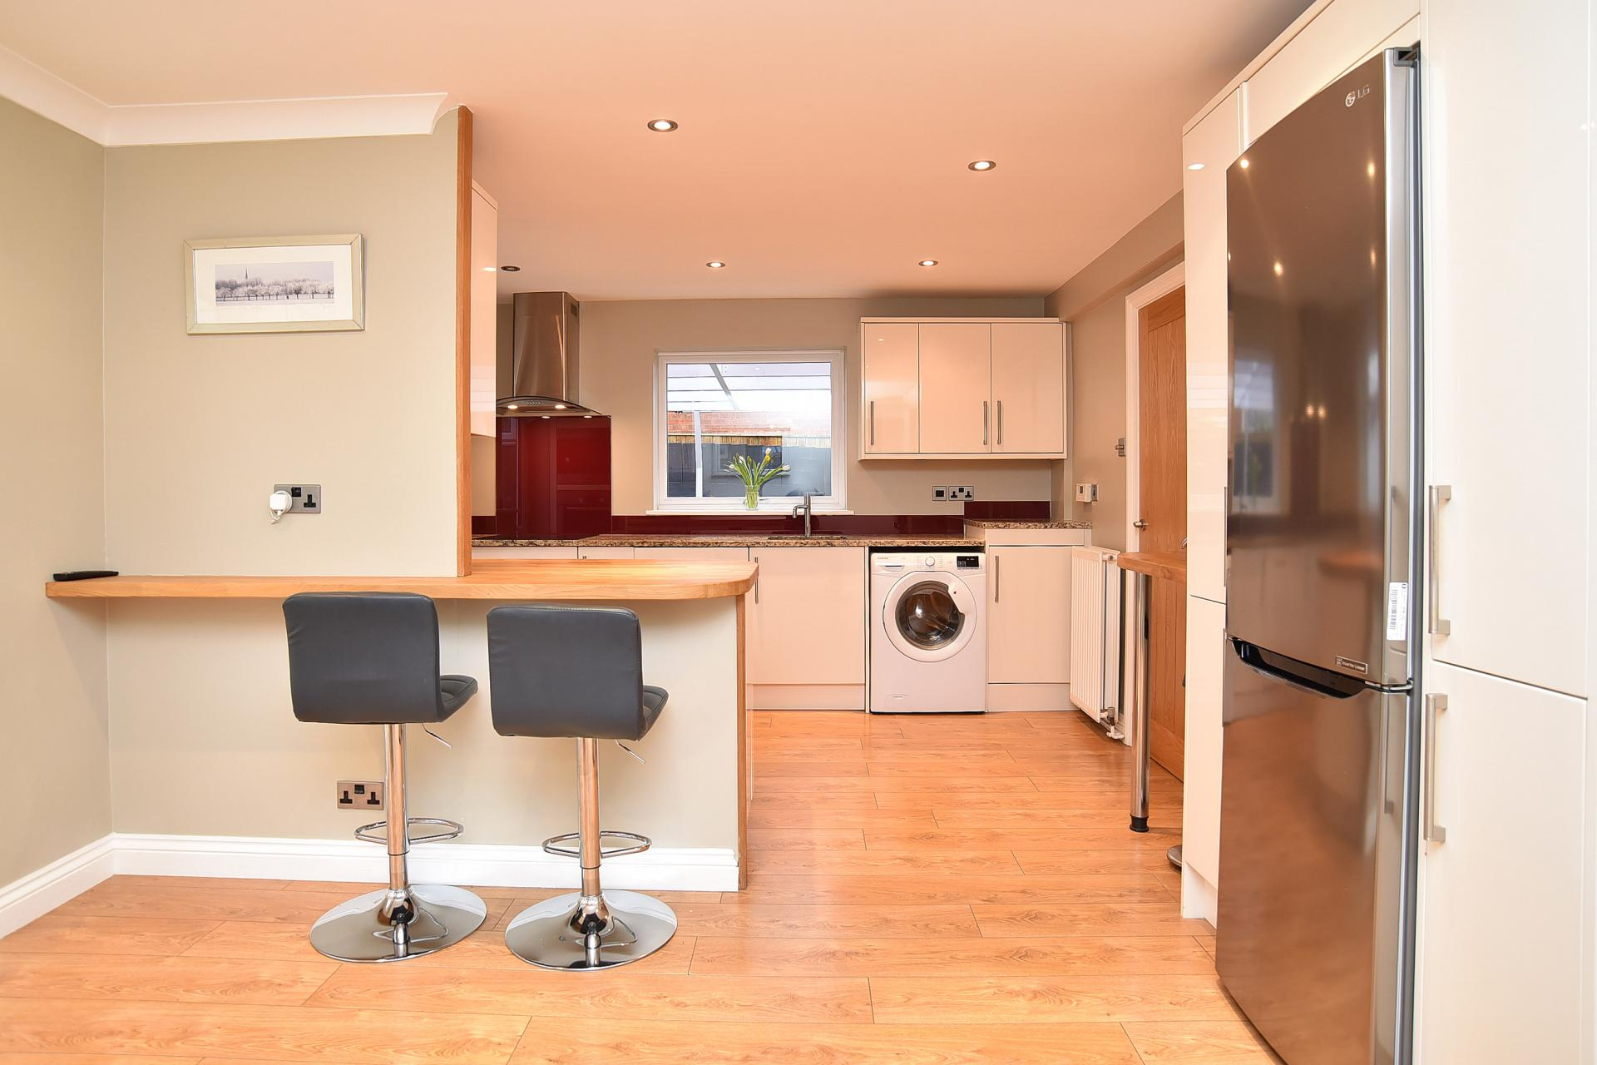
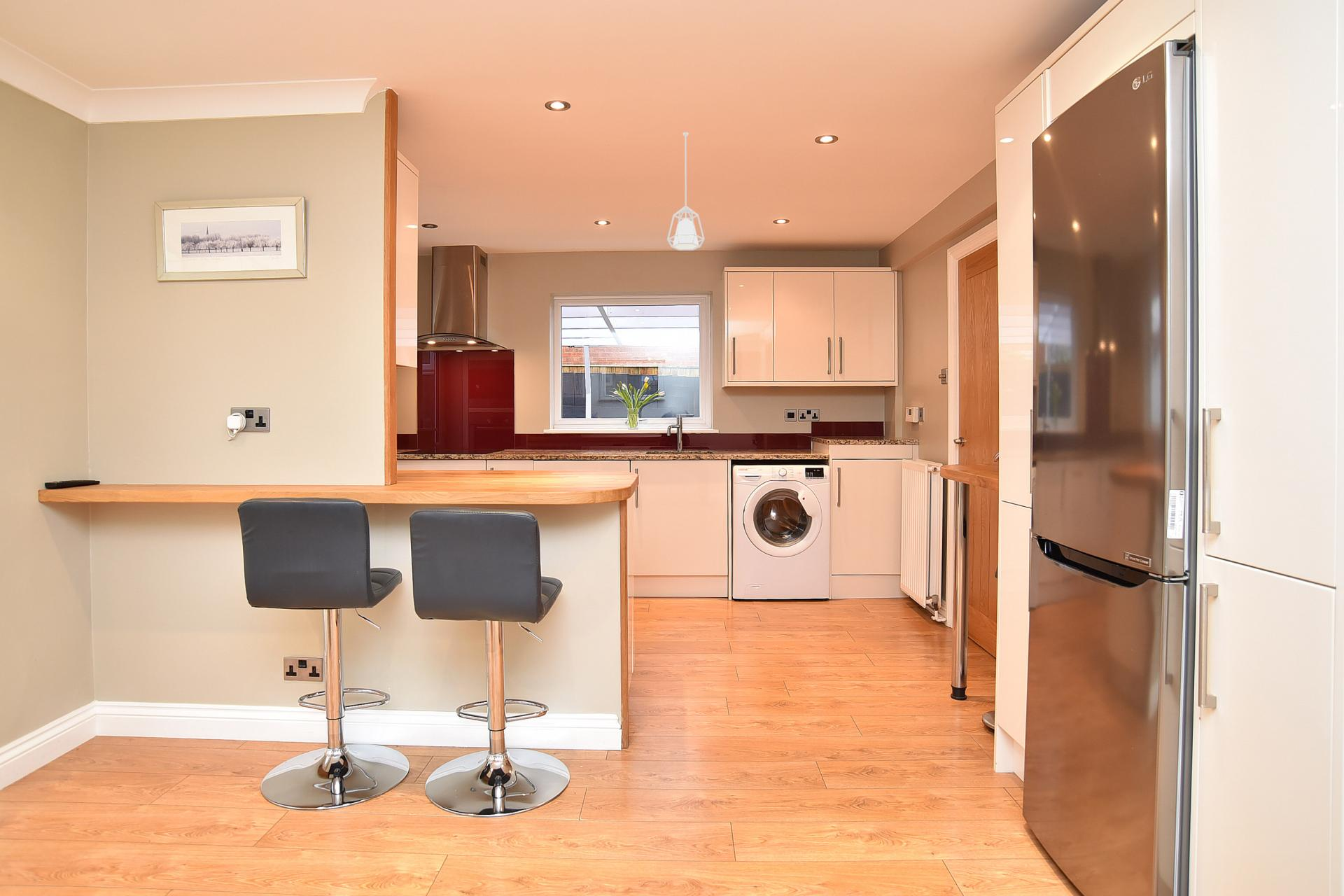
+ pendant lamp (685, 190)
